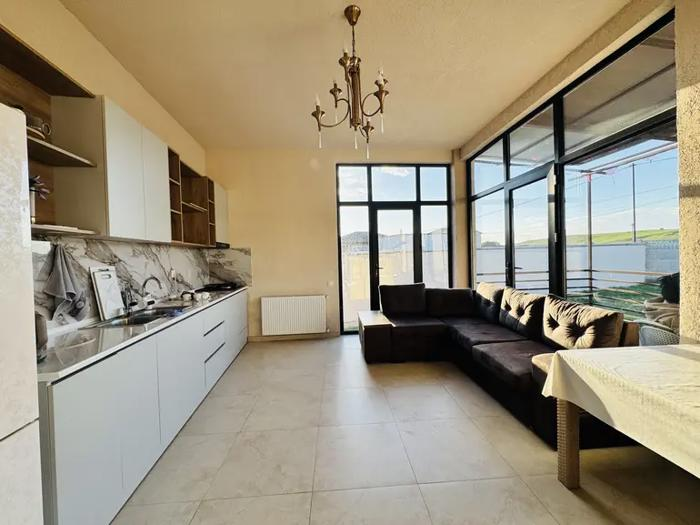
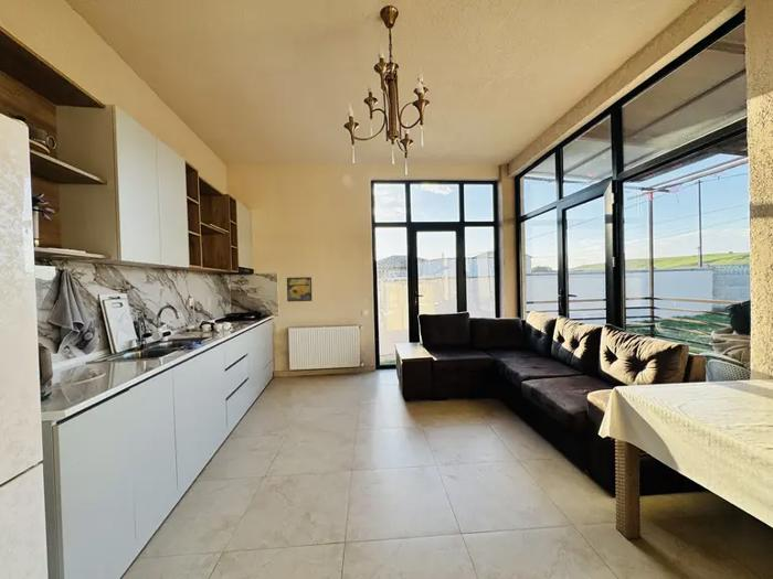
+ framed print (299, 289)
